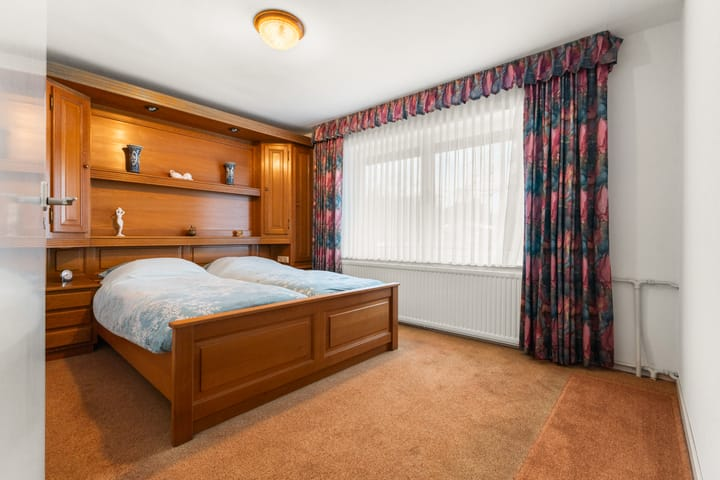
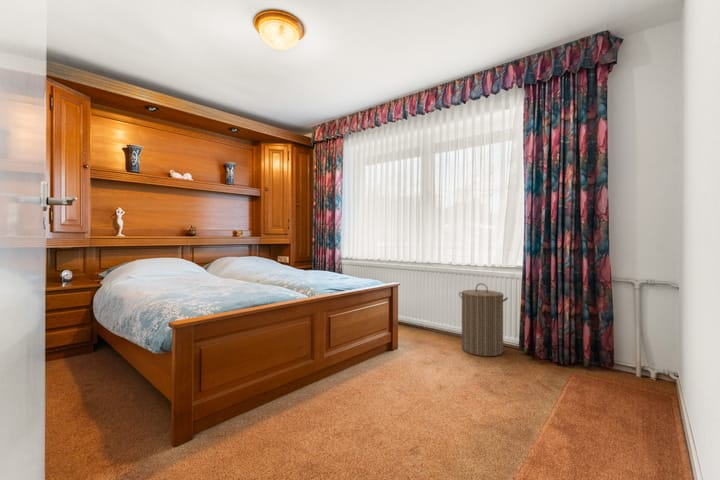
+ laundry hamper (482, 316)
